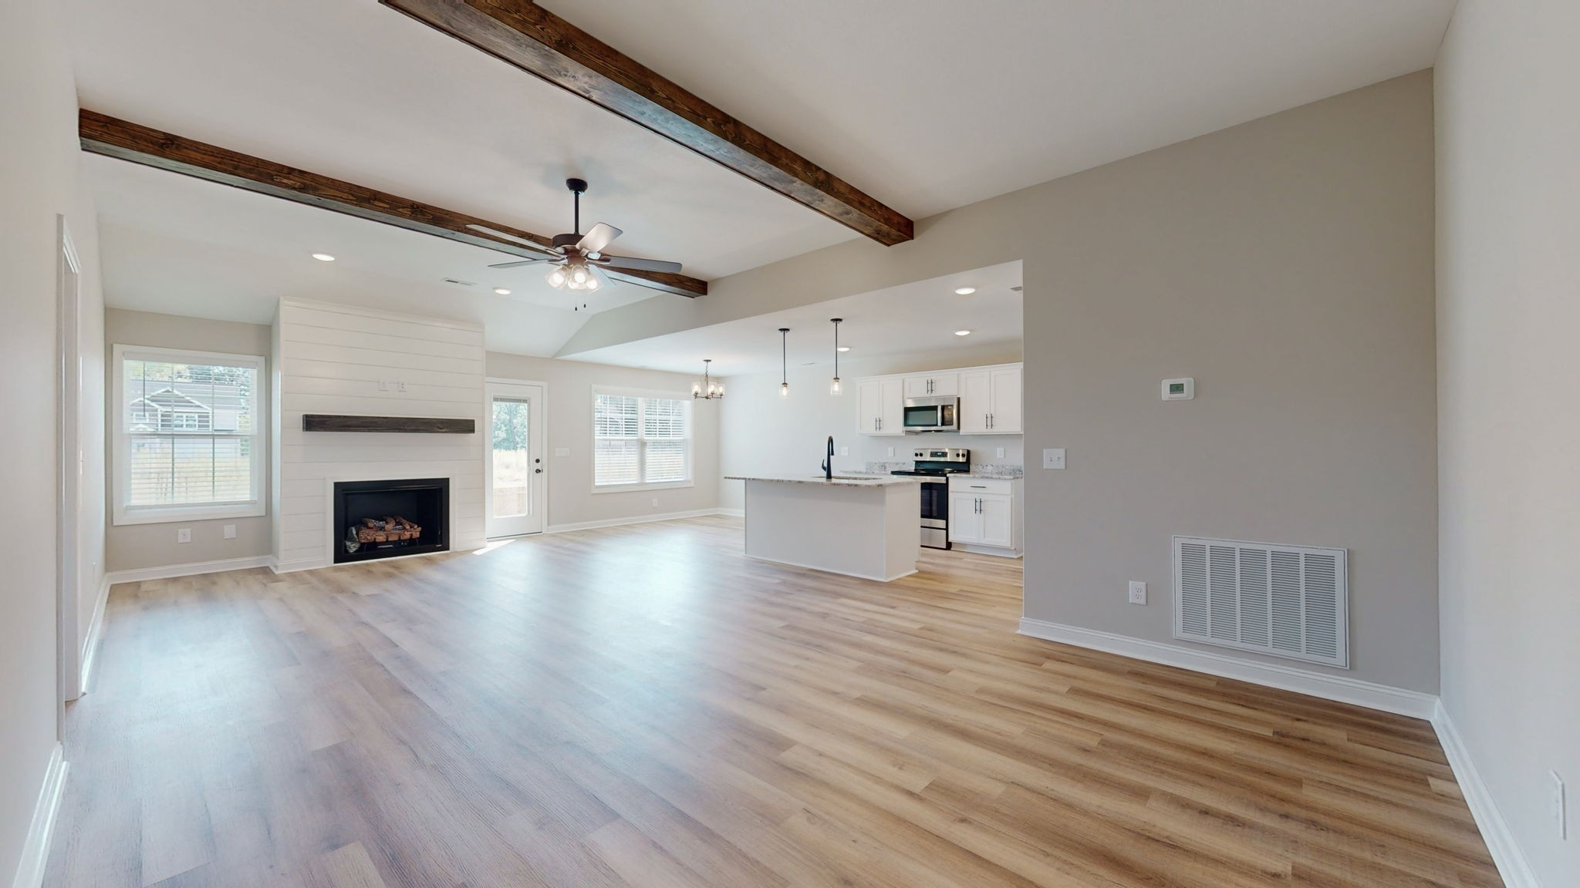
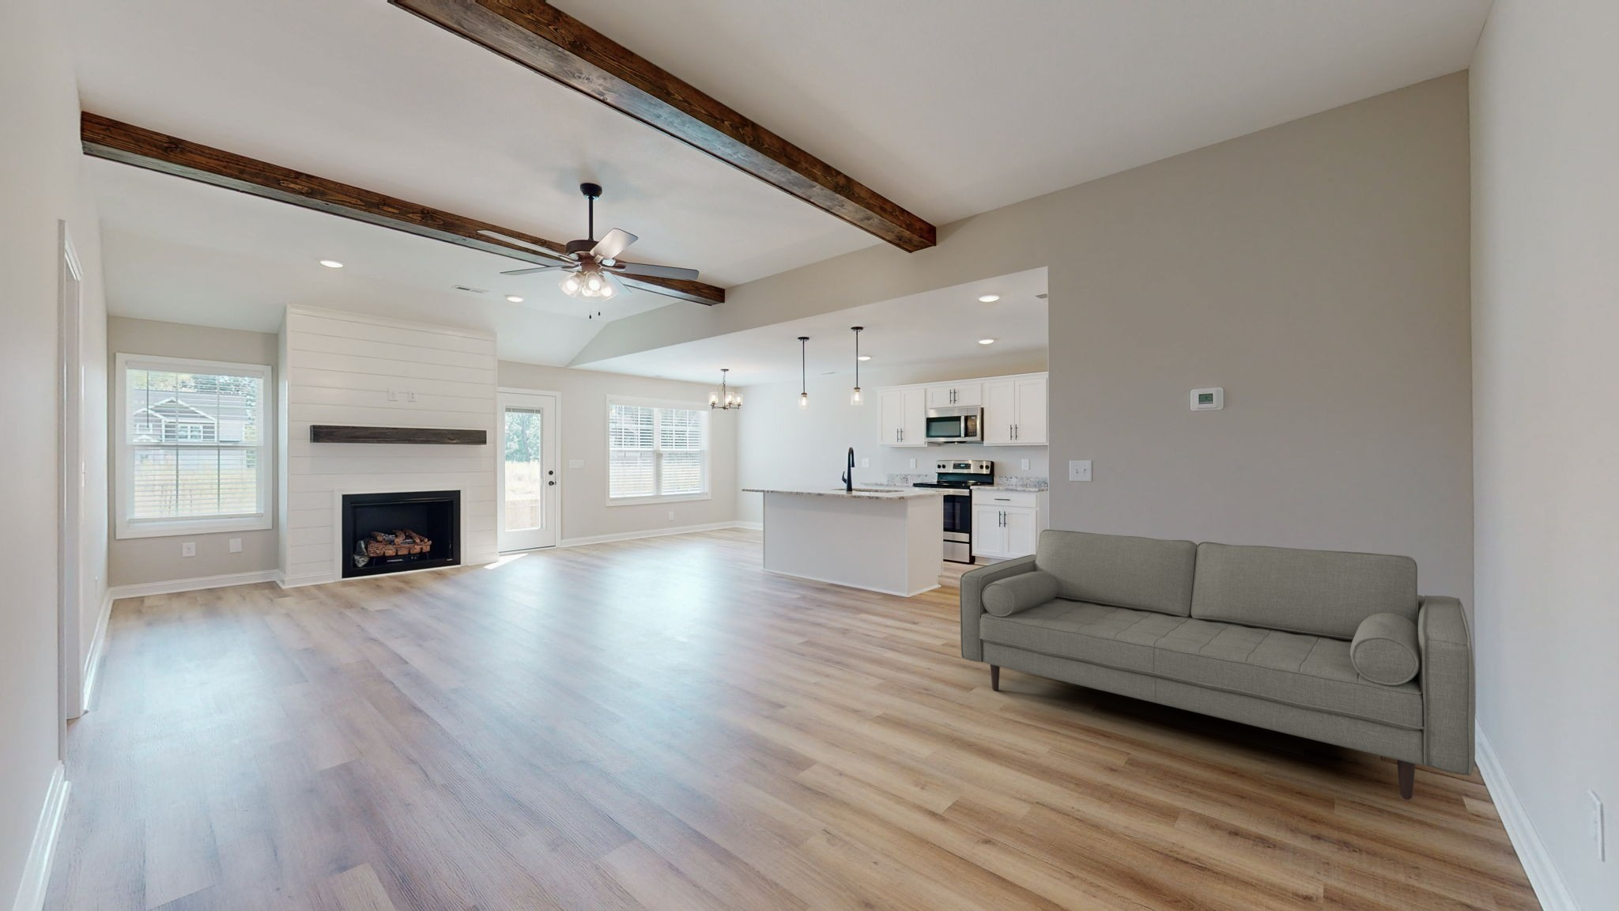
+ sofa (1184, 627)
